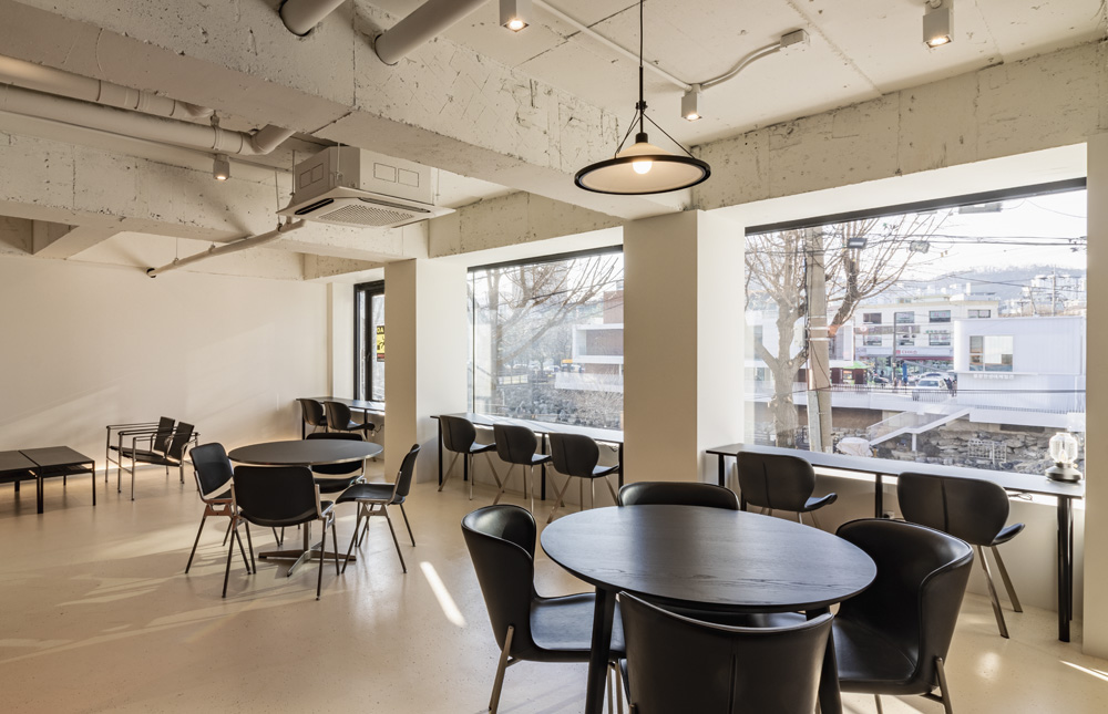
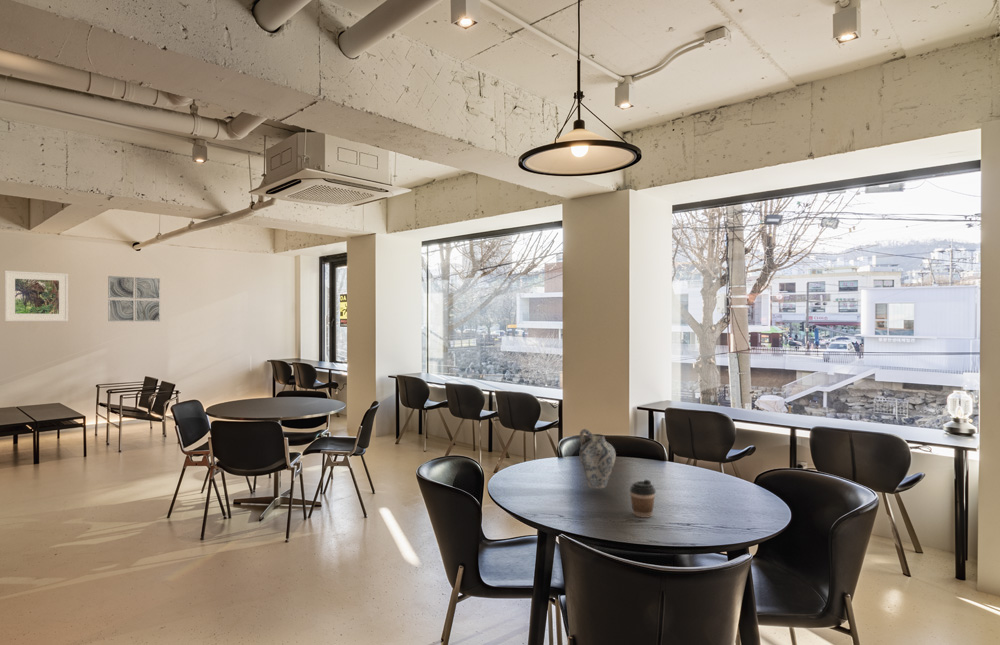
+ coffee cup (642, 497)
+ wall art (135, 298)
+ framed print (37, 296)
+ ceramic jug (598, 460)
